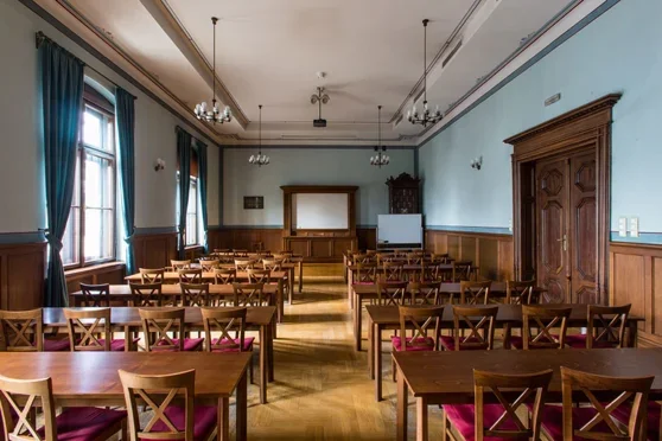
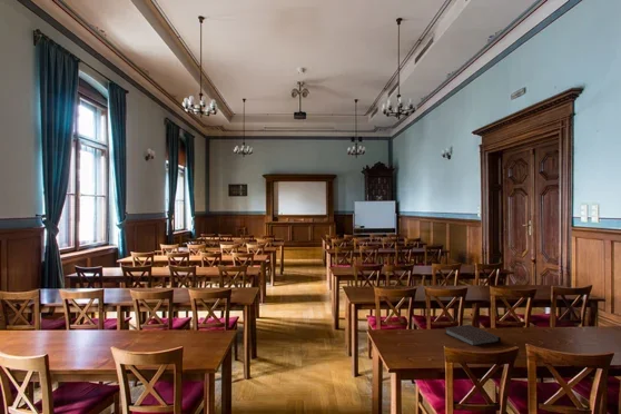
+ notebook (471, 334)
